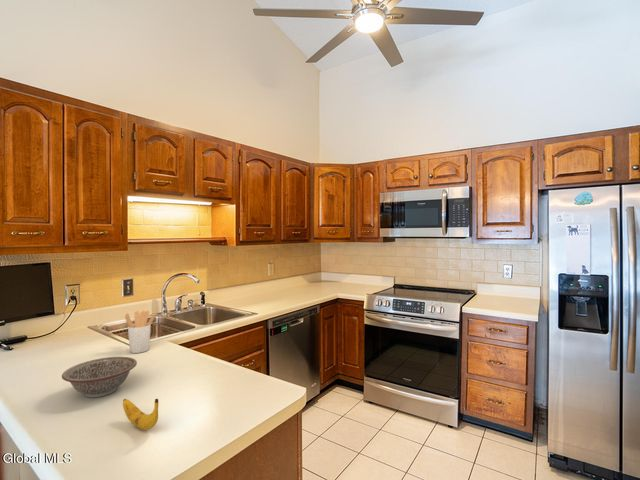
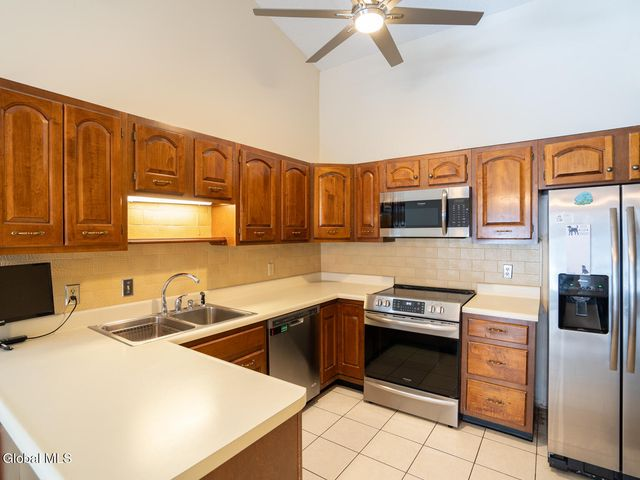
- utensil holder (140, 330)
- banana (138, 409)
- decorative bowl (101, 379)
